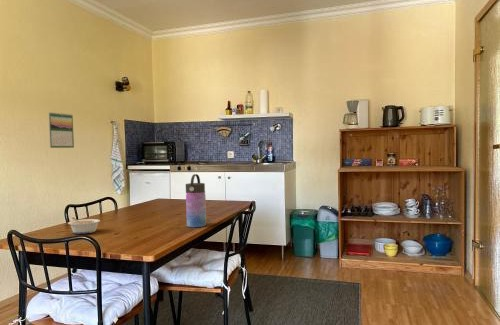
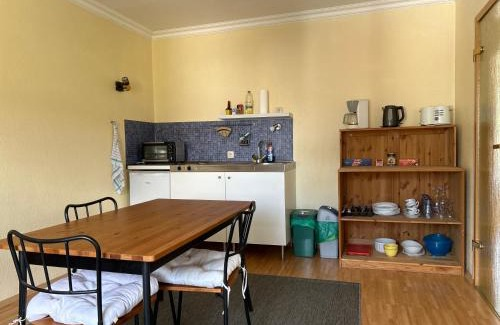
- legume (83, 225)
- calendar (61, 130)
- water bottle (195, 199)
